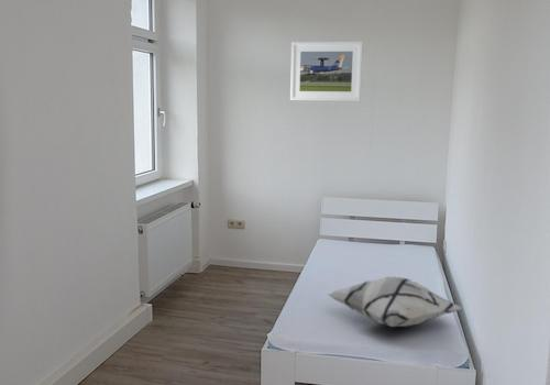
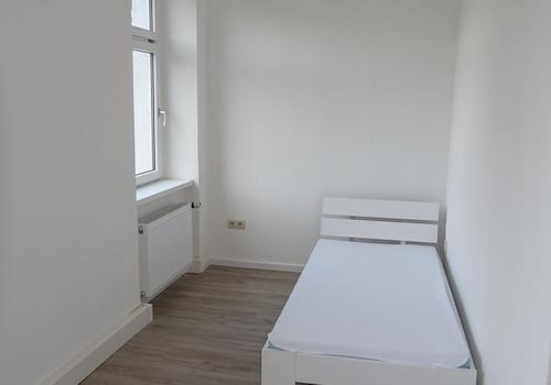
- decorative pillow (393, 301)
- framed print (326, 72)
